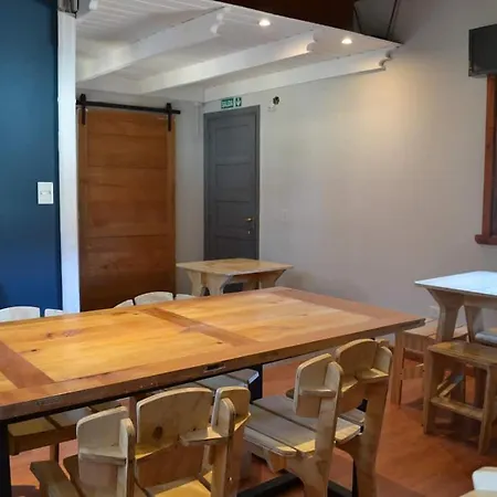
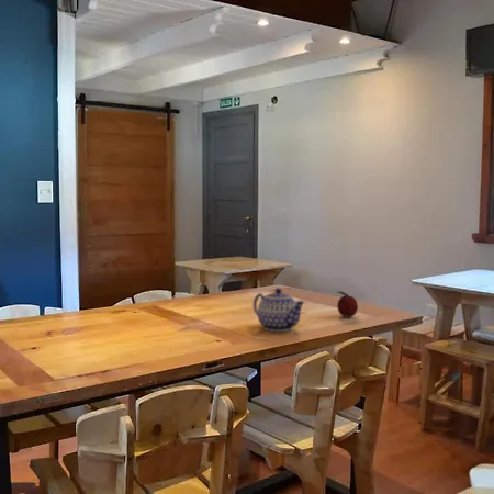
+ teapot (278, 308)
+ fruit (346, 304)
